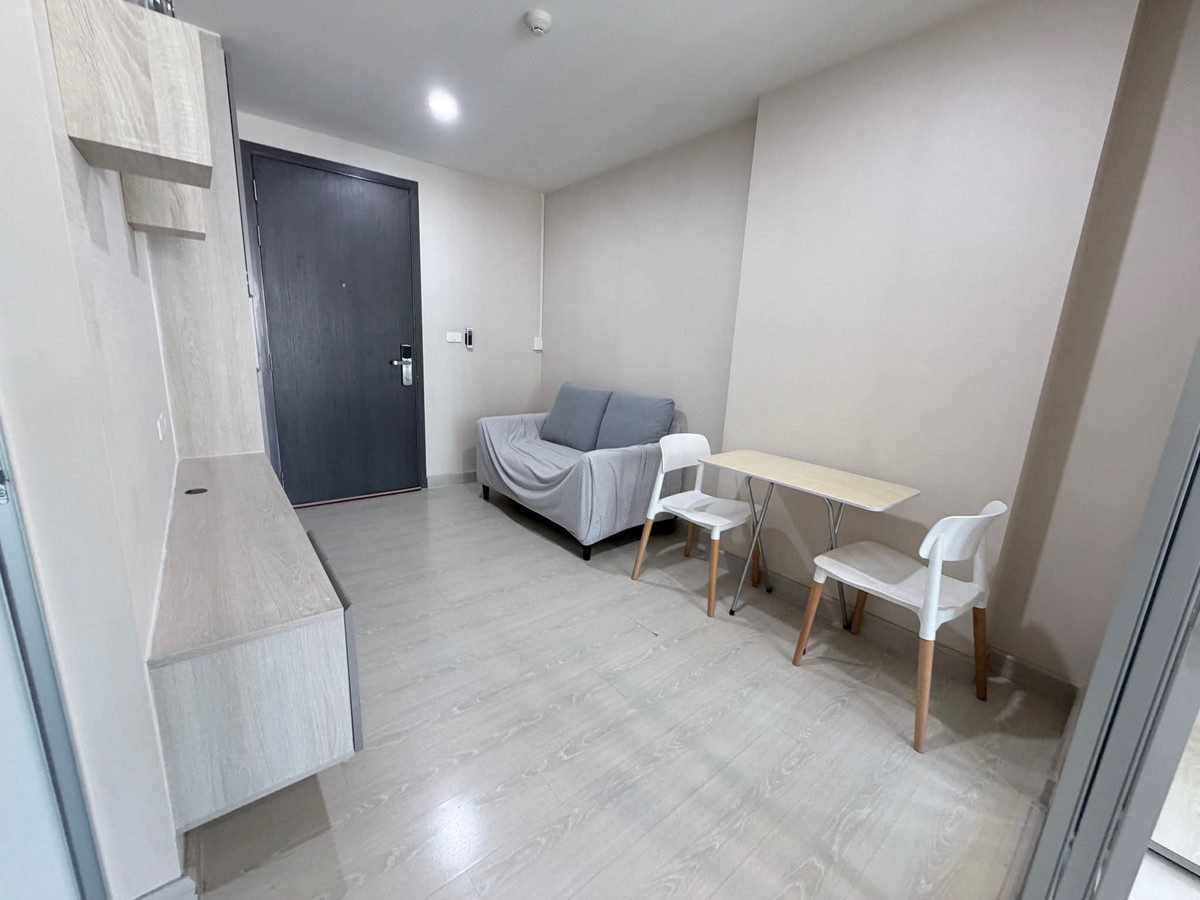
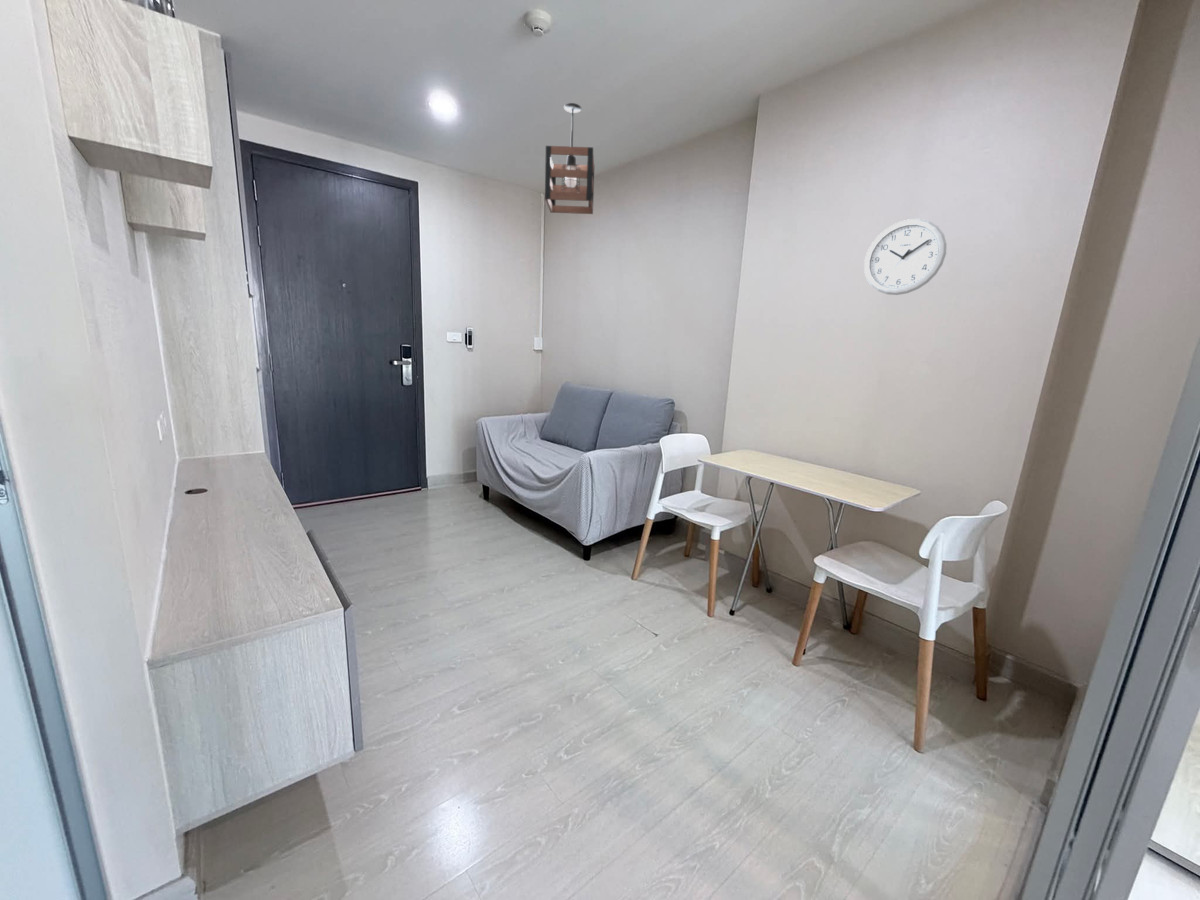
+ wall clock (902, 257)
+ pendant light (571, 158)
